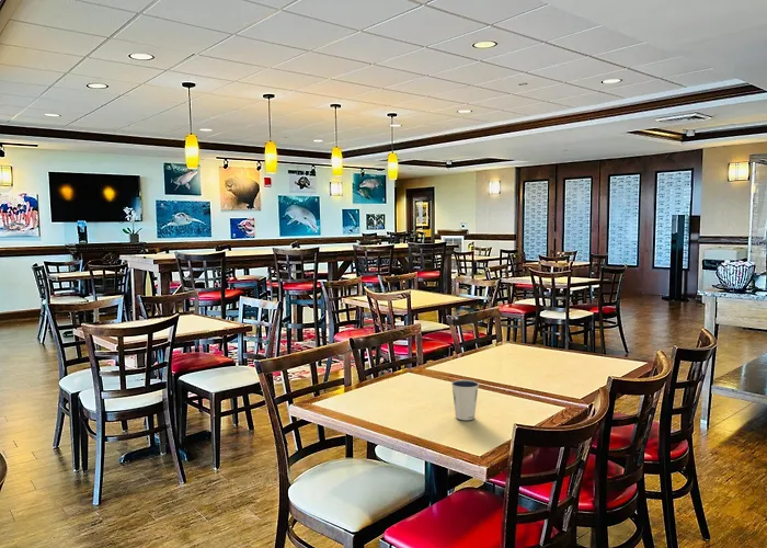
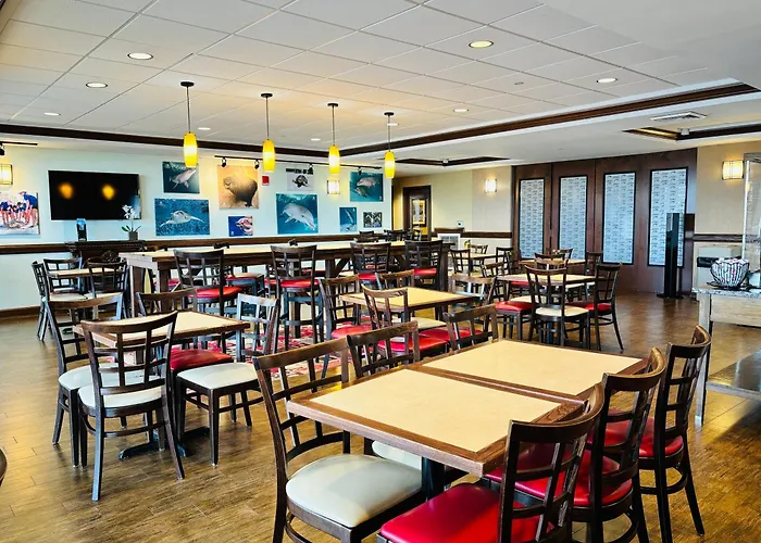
- dixie cup (465, 400)
